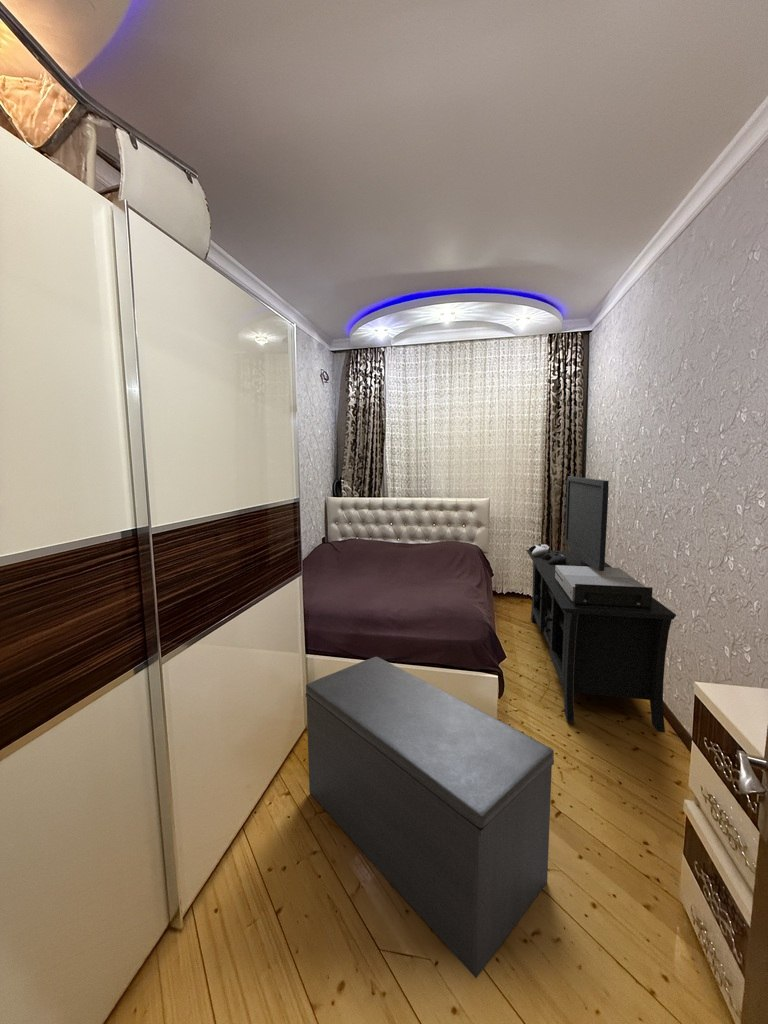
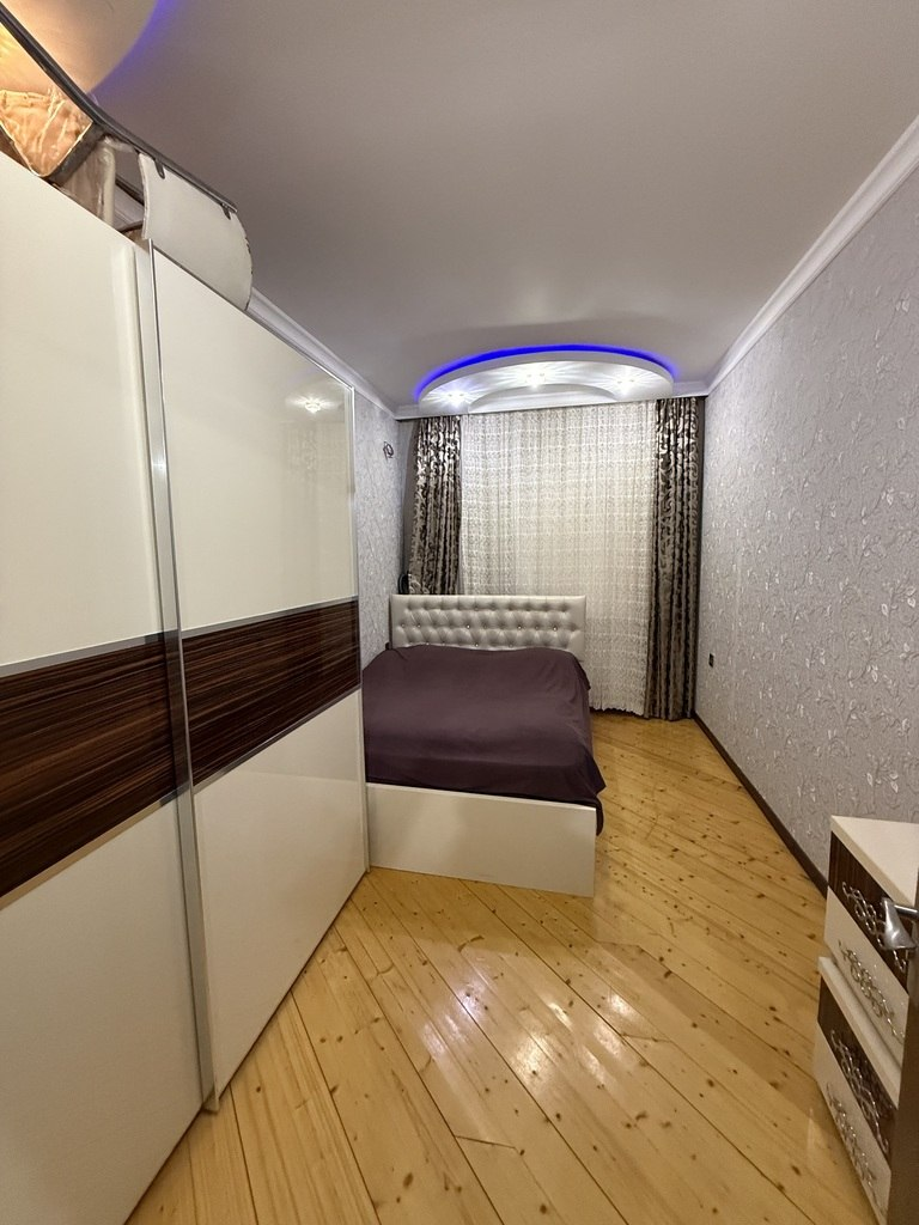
- media console (580, 572)
- bench (413, 772)
